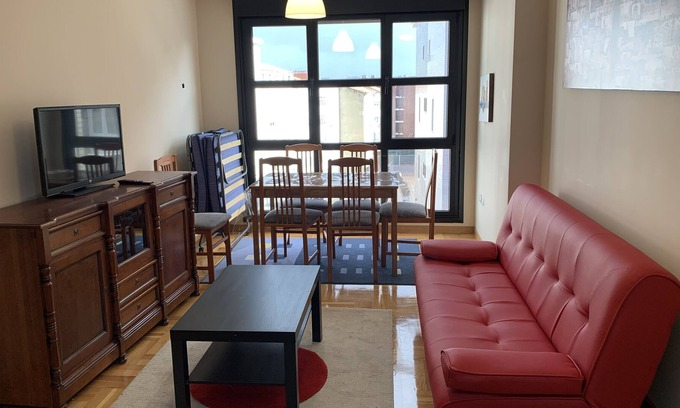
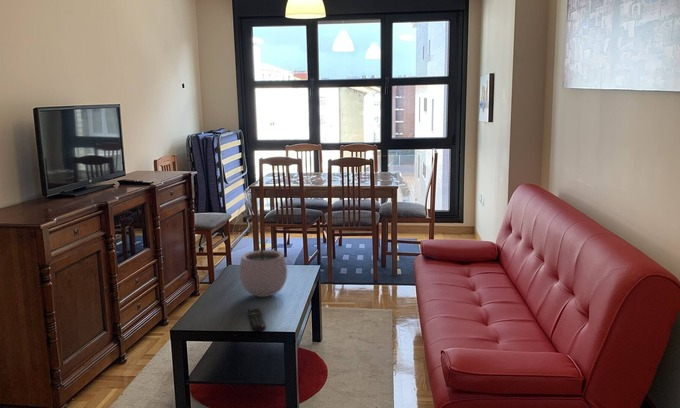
+ remote control (256, 319)
+ plant pot (263, 266)
